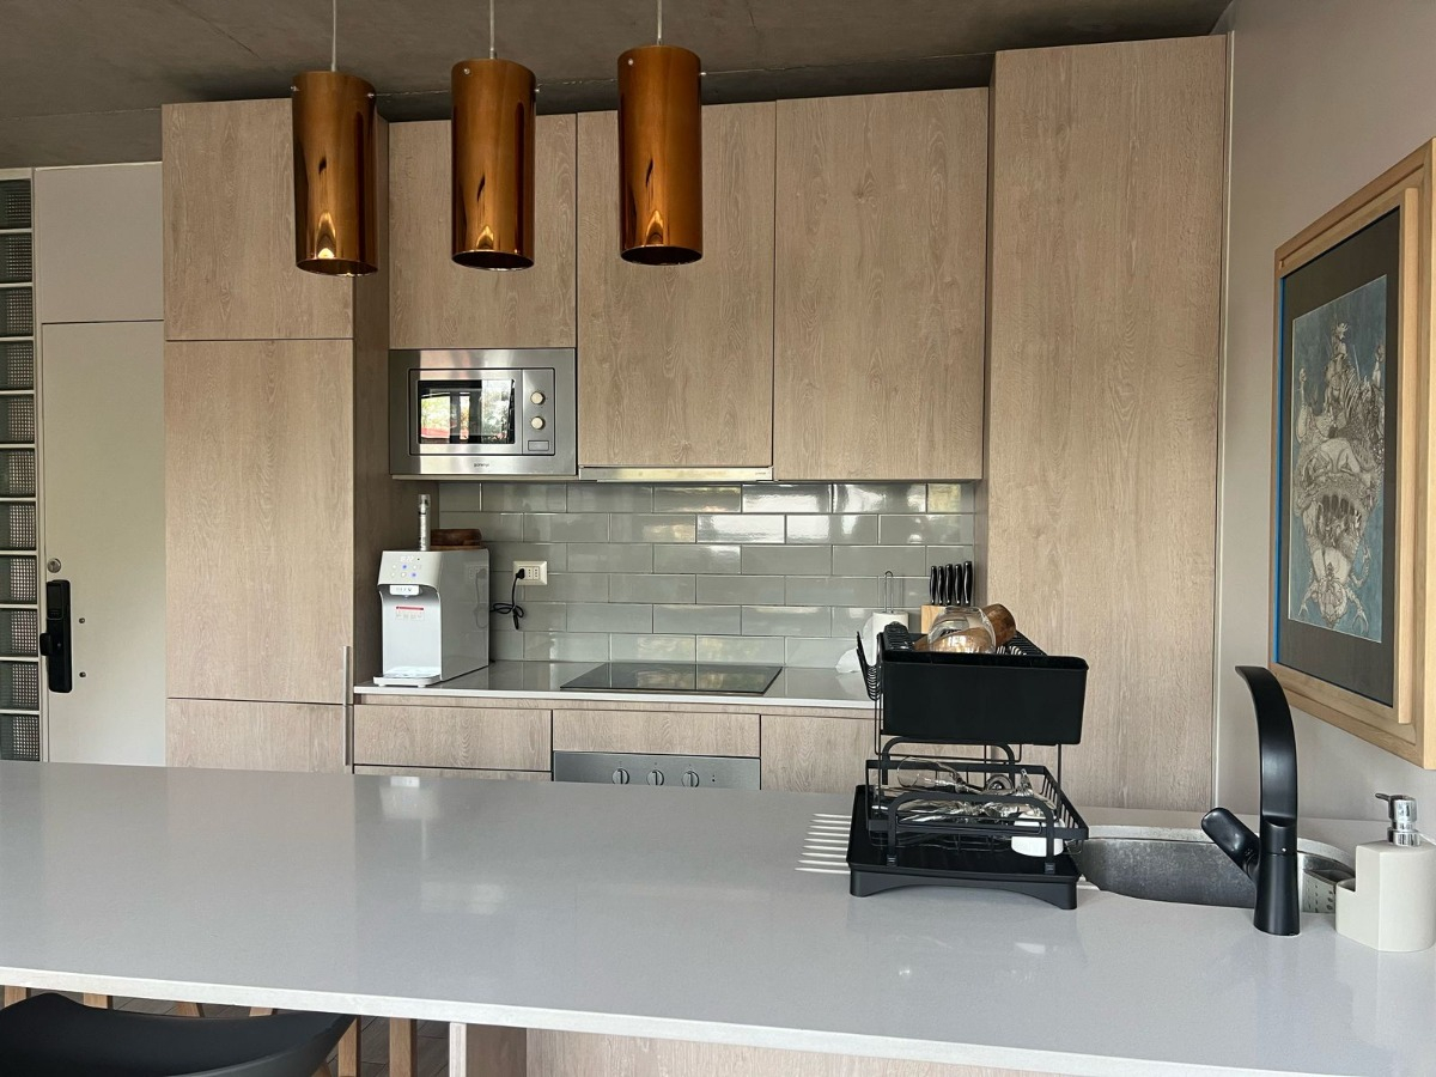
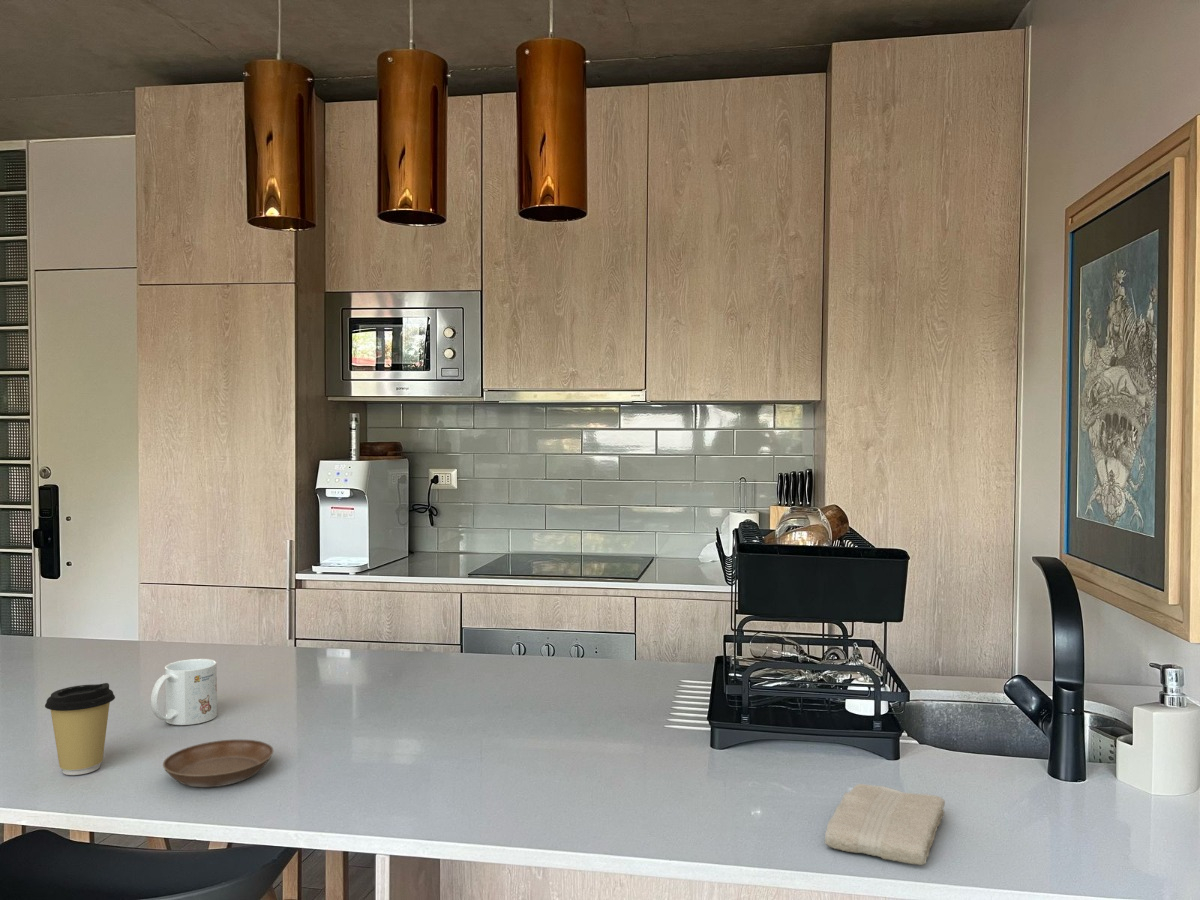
+ coffee cup (80, 728)
+ mug (182, 694)
+ washcloth (887, 819)
+ saucer (219, 764)
